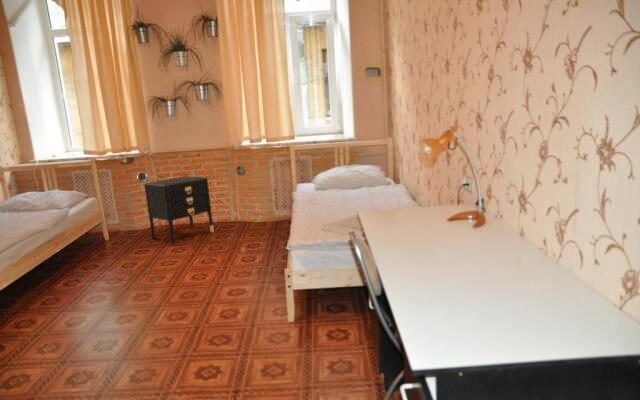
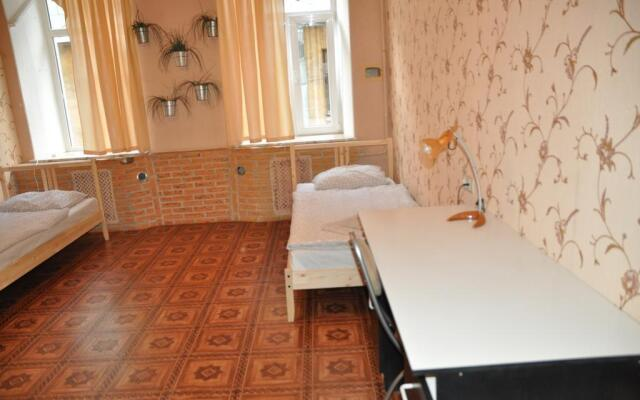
- nightstand (179, 208)
